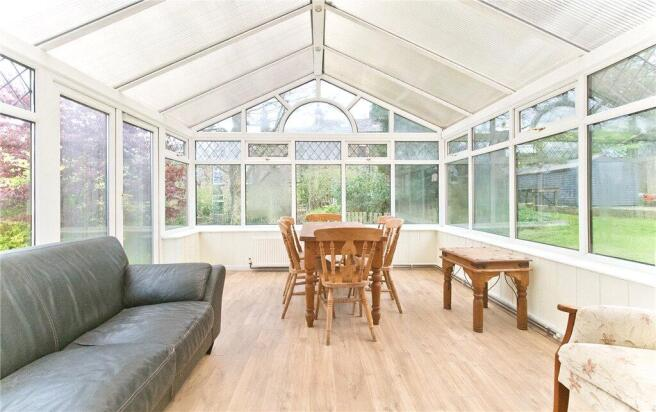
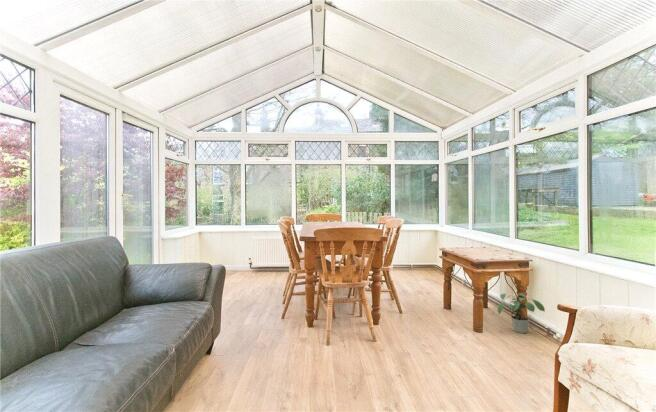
+ potted plant (515, 311)
